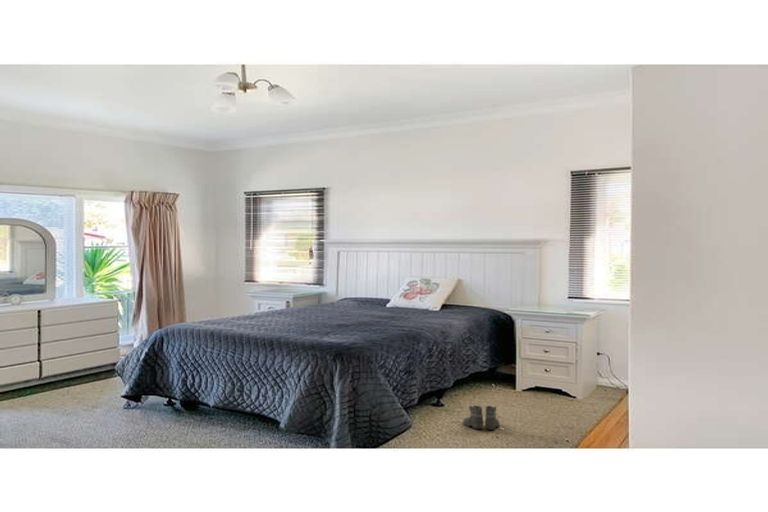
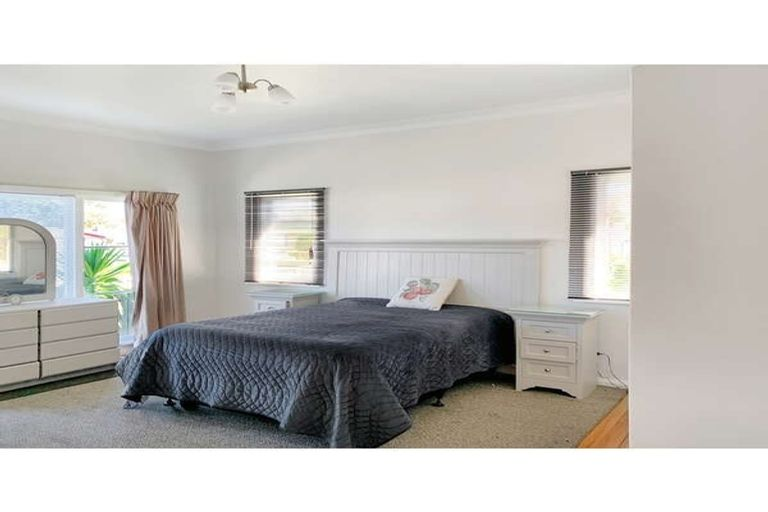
- boots (482, 415)
